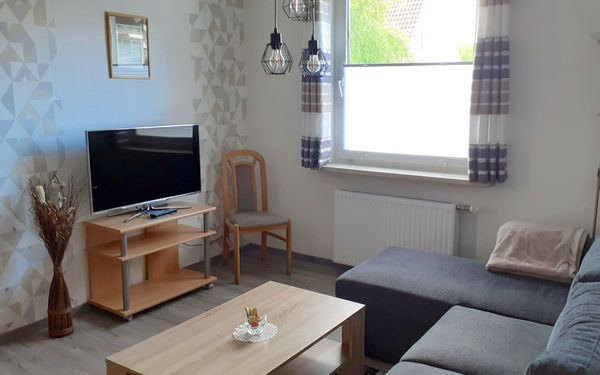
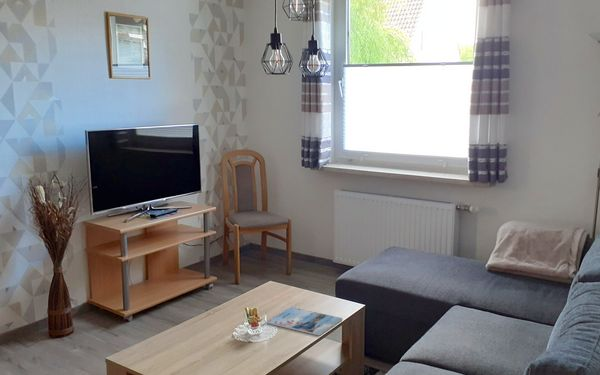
+ magazine (304, 320)
